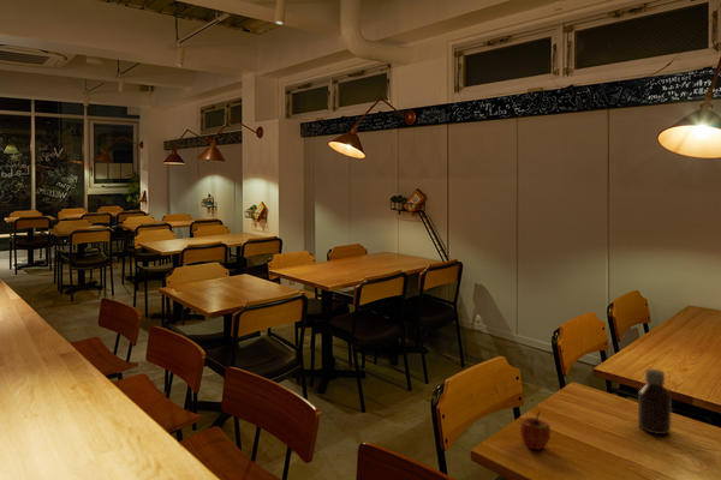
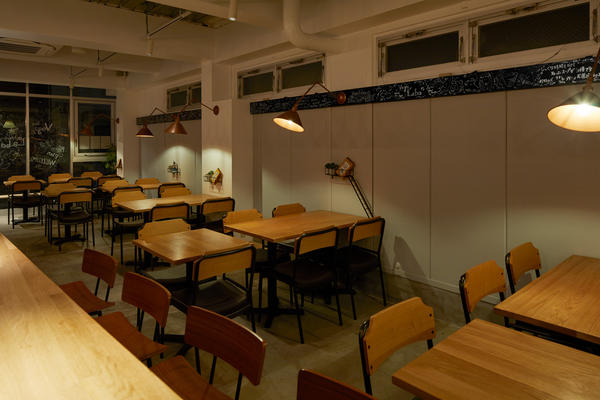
- apple (535, 428)
- bottle (654, 400)
